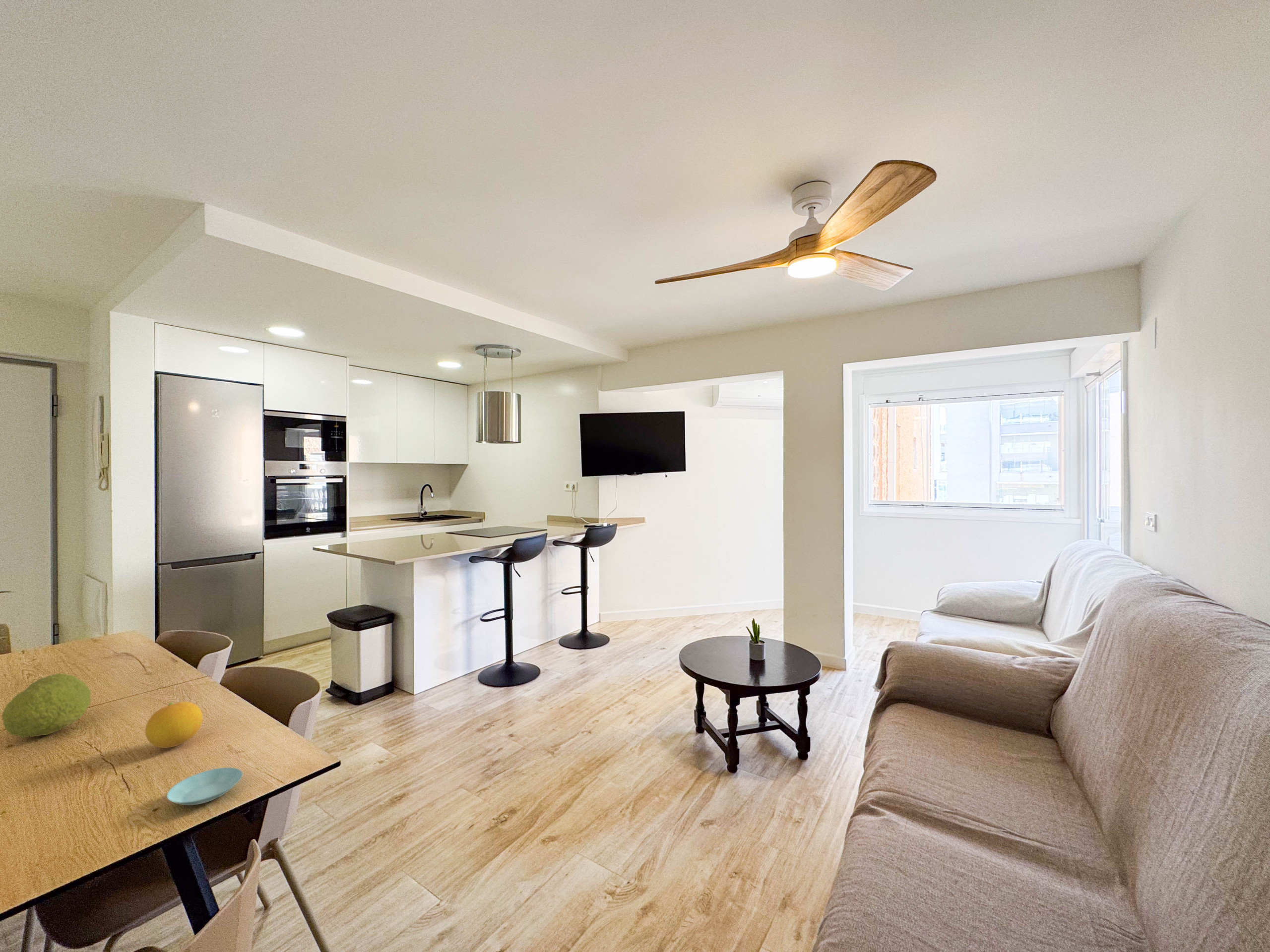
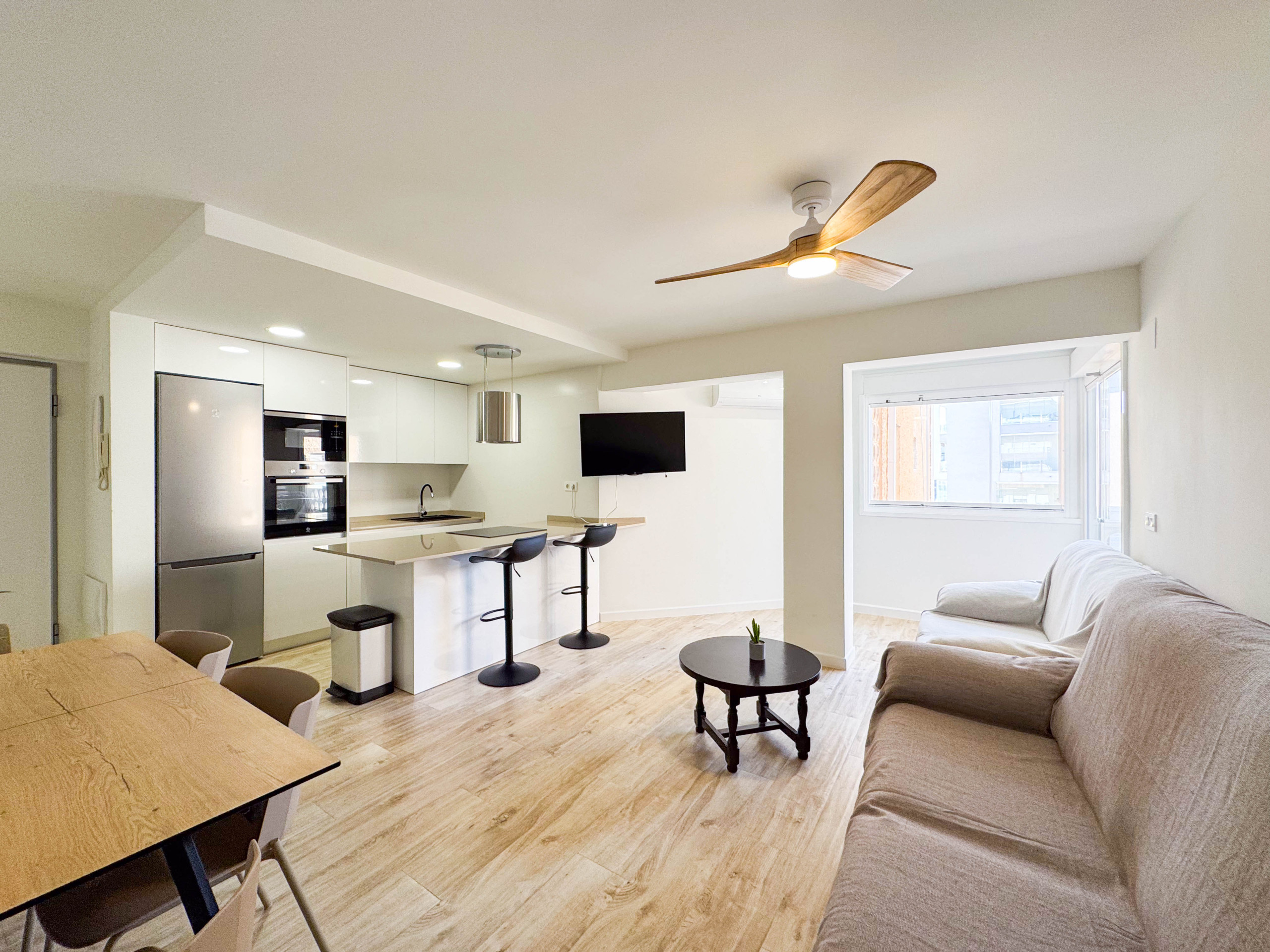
- fruit (49, 705)
- fruit (175, 724)
- saucer (206, 789)
